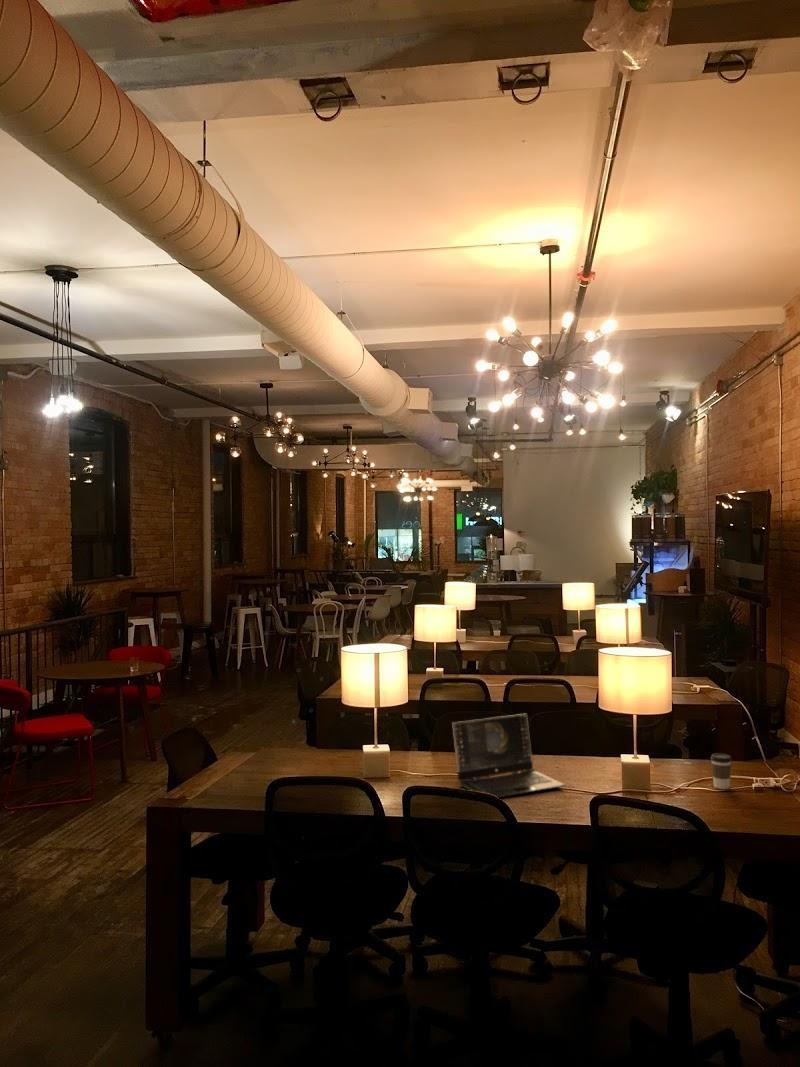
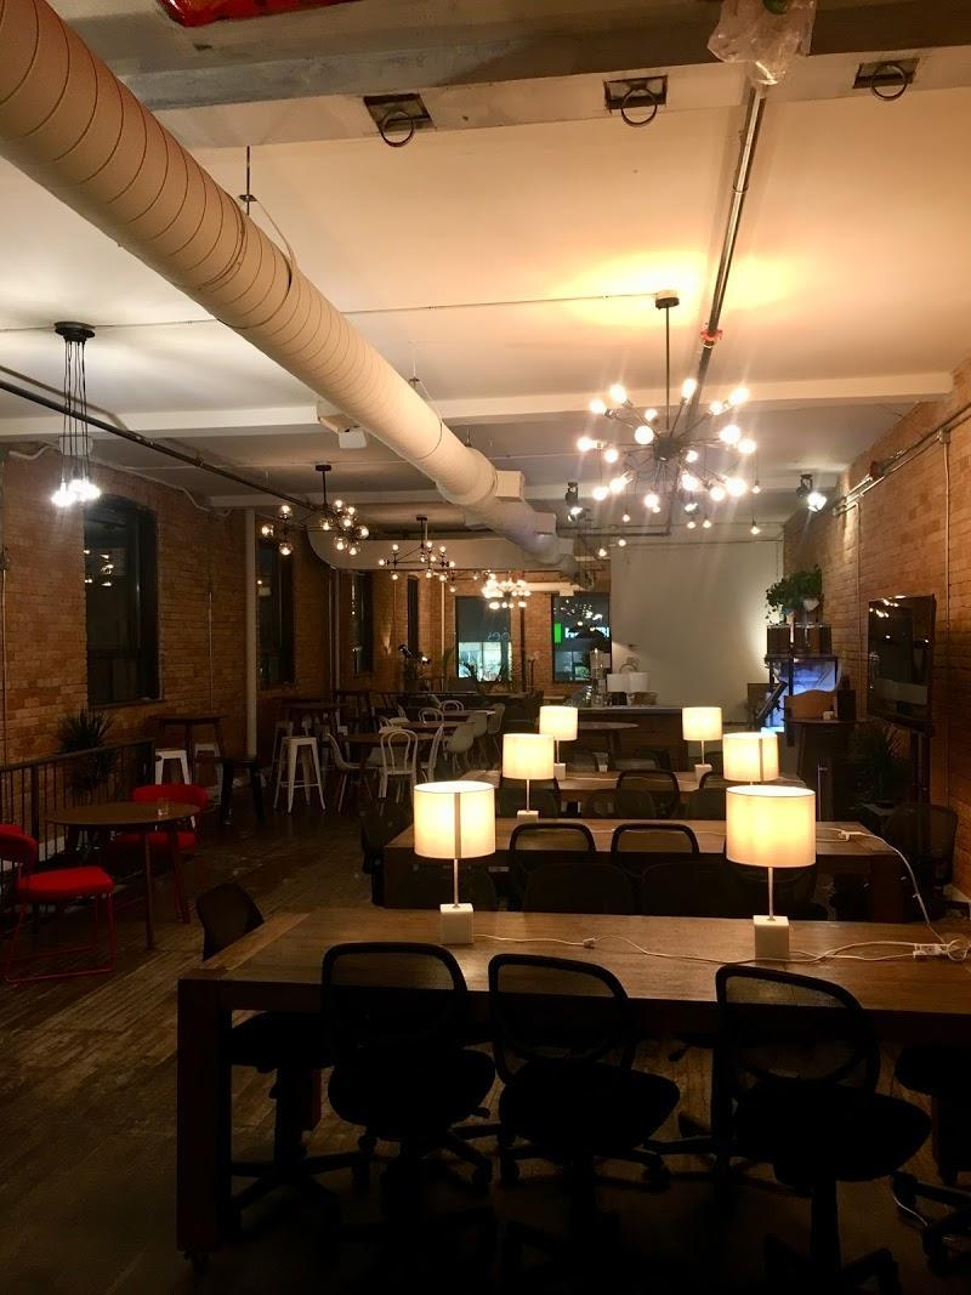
- laptop (508, 755)
- coffee cup (721, 771)
